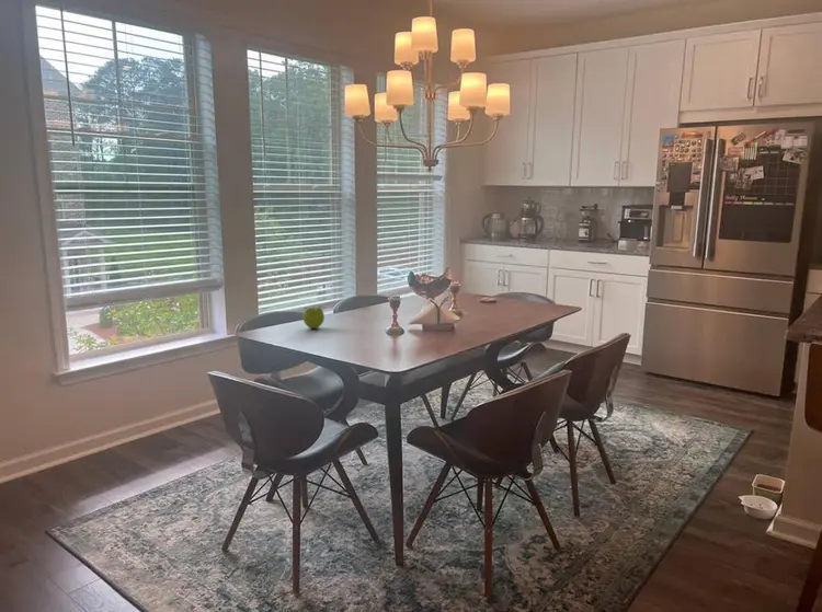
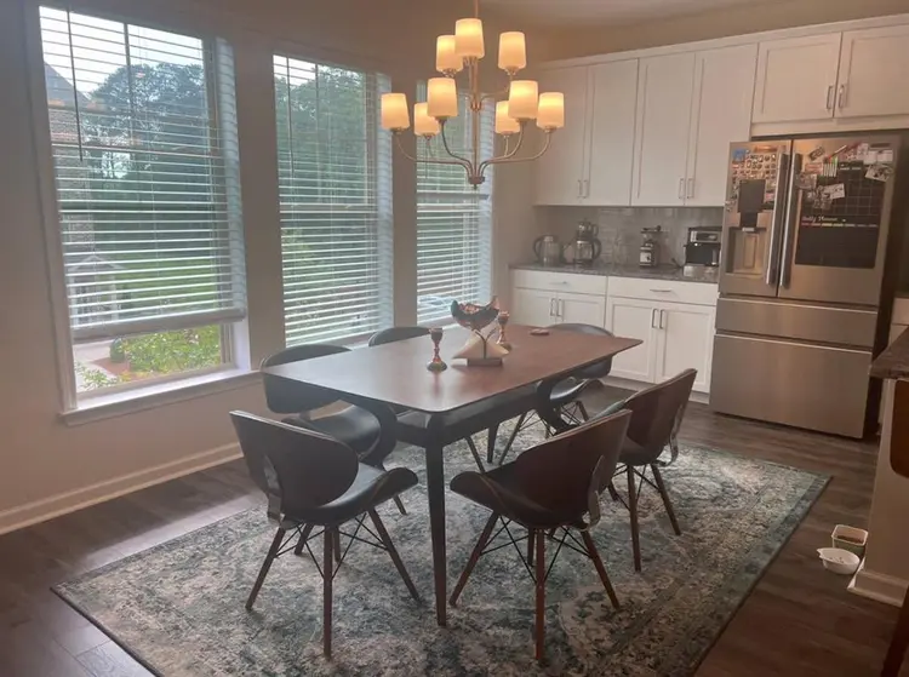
- fruit (313, 316)
